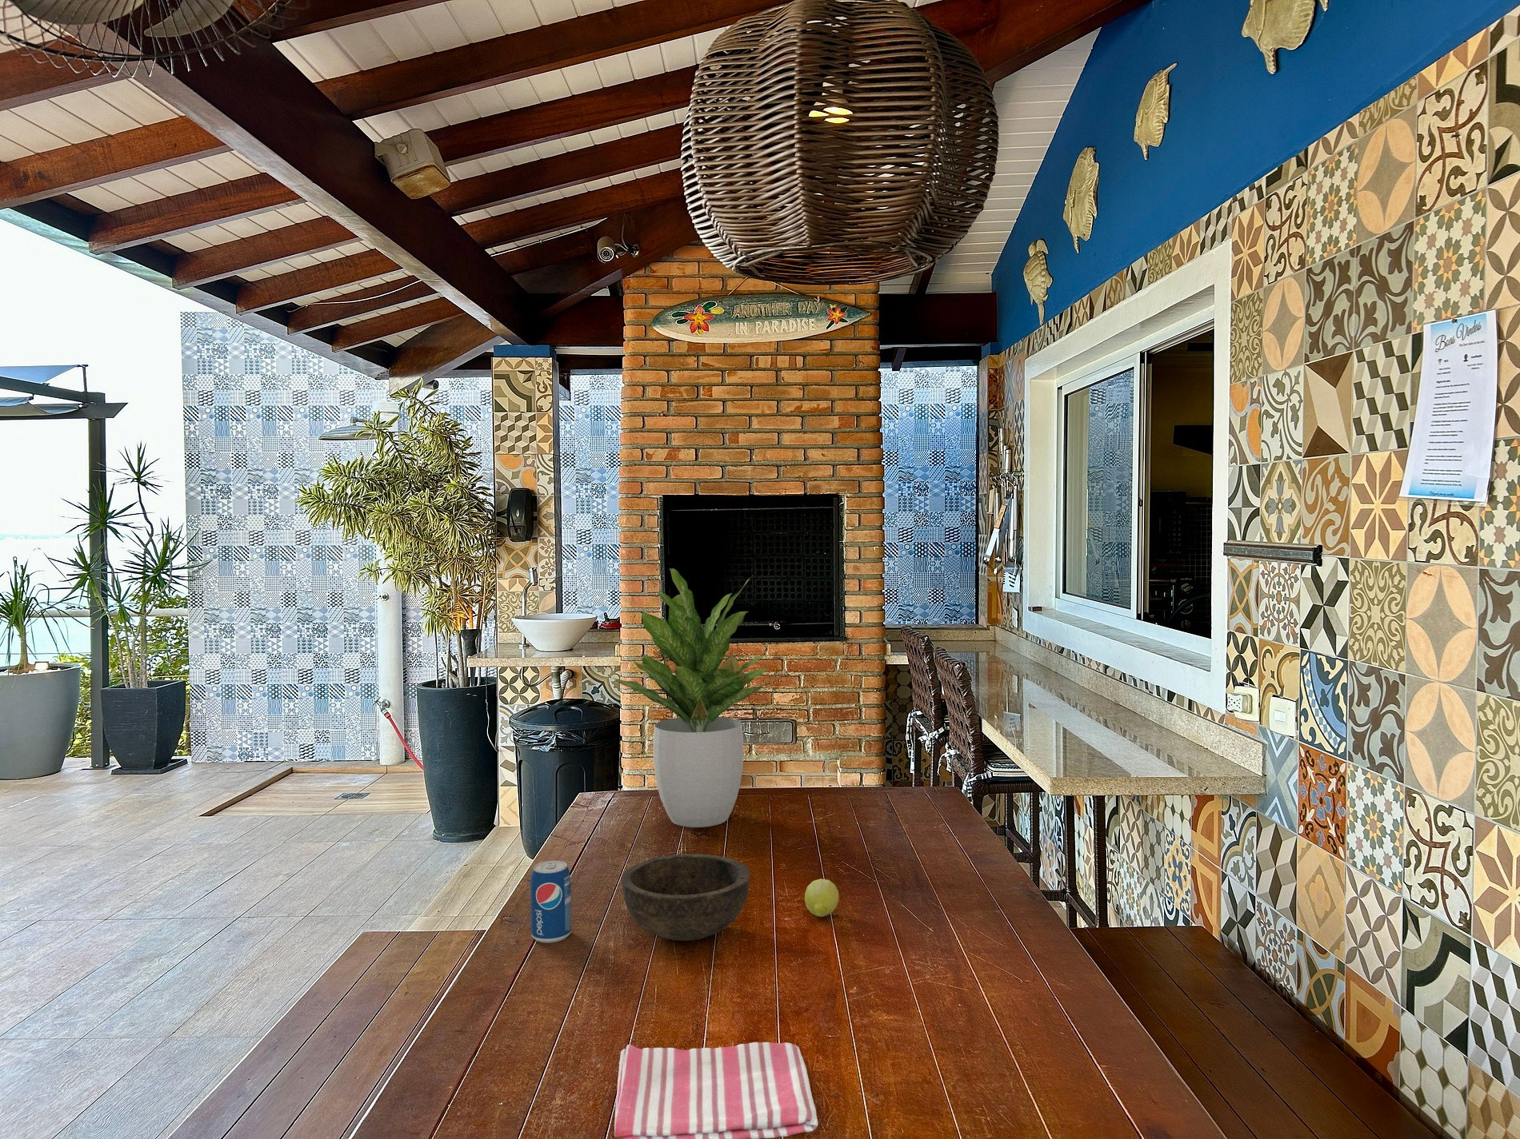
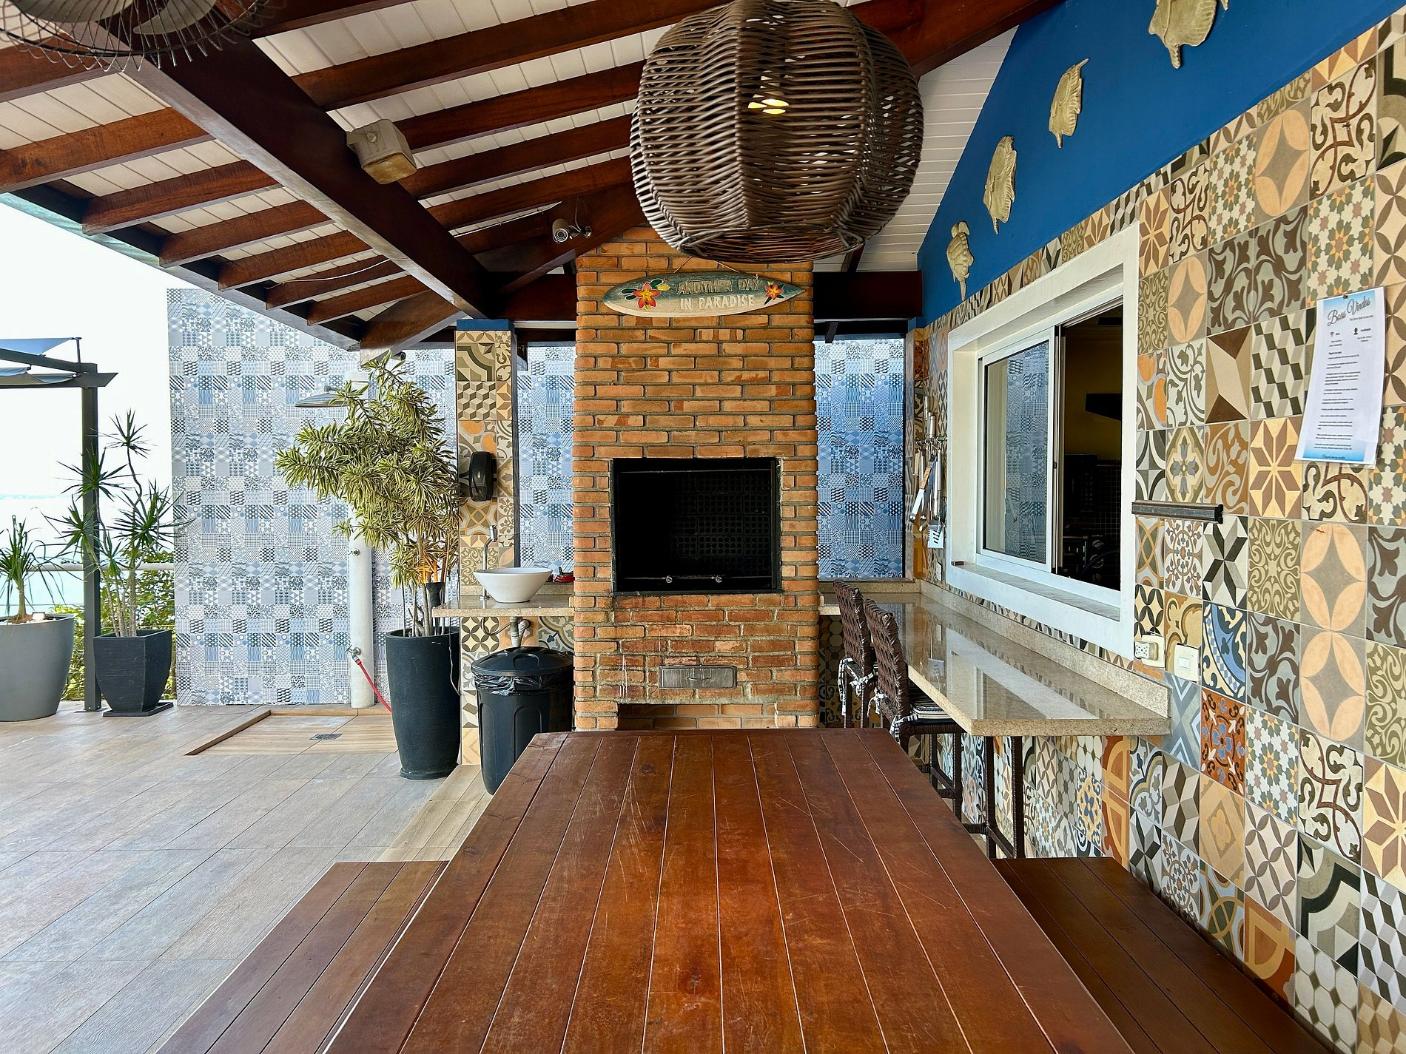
- bowl (686, 903)
- beverage can (551, 901)
- fruit (821, 897)
- potted plant (704, 693)
- dish towel (715, 1088)
